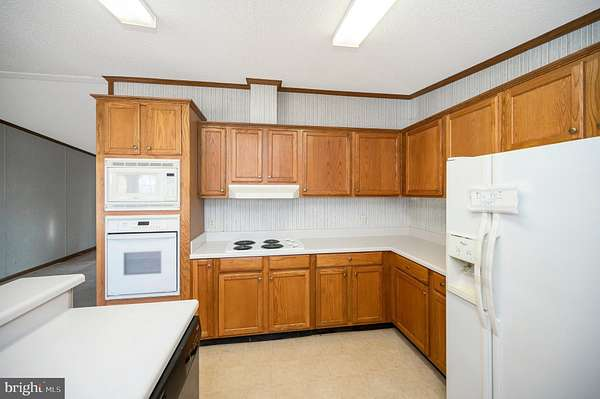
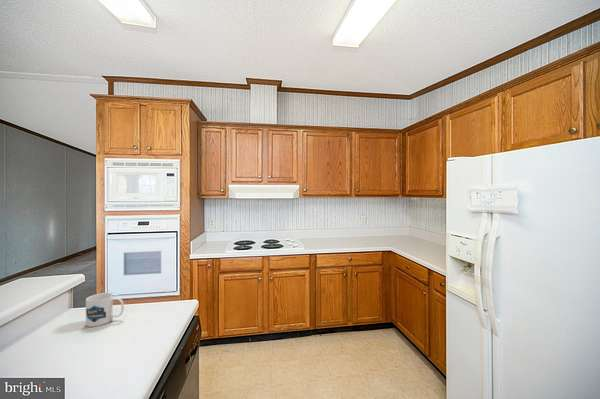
+ mug (103, 308)
